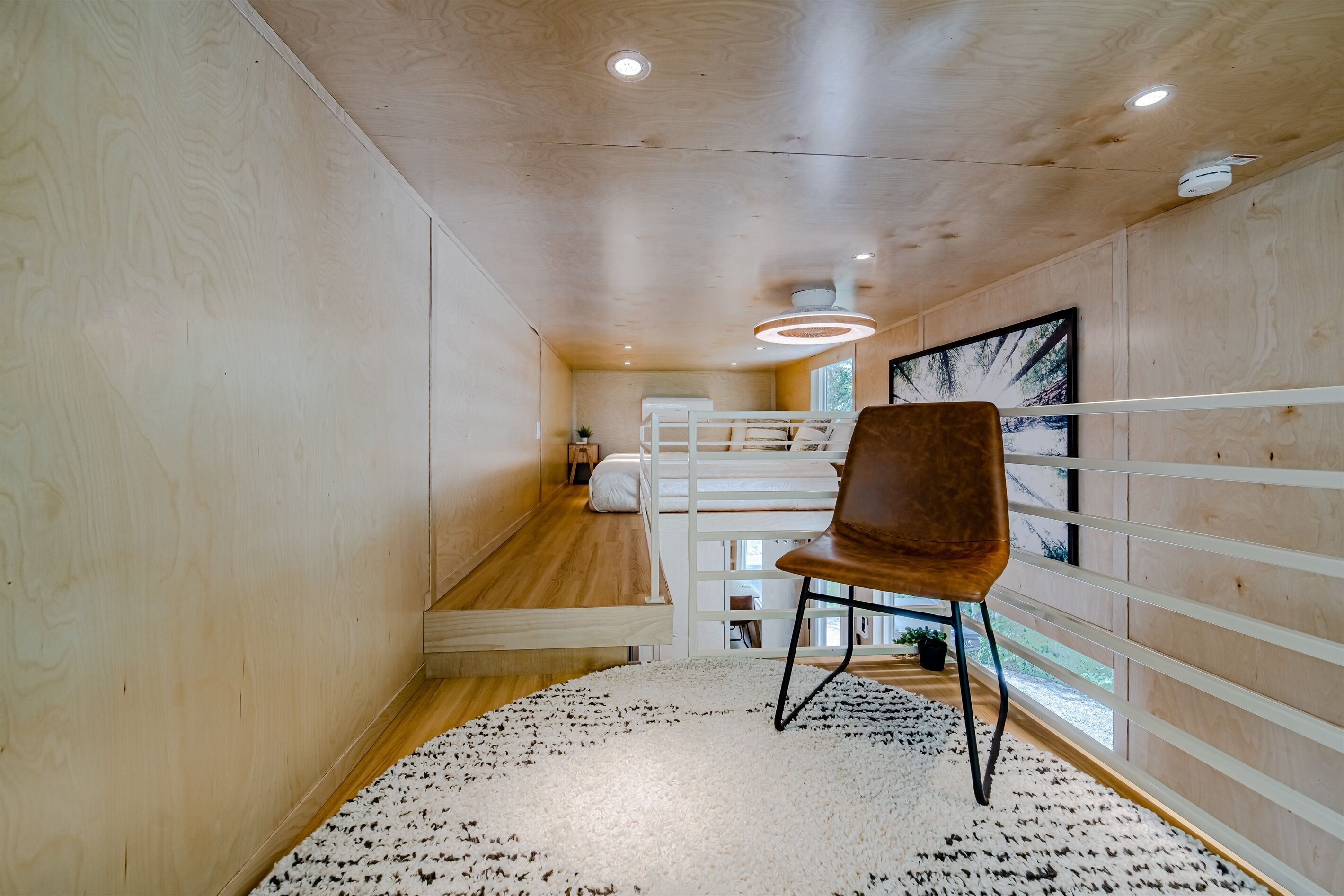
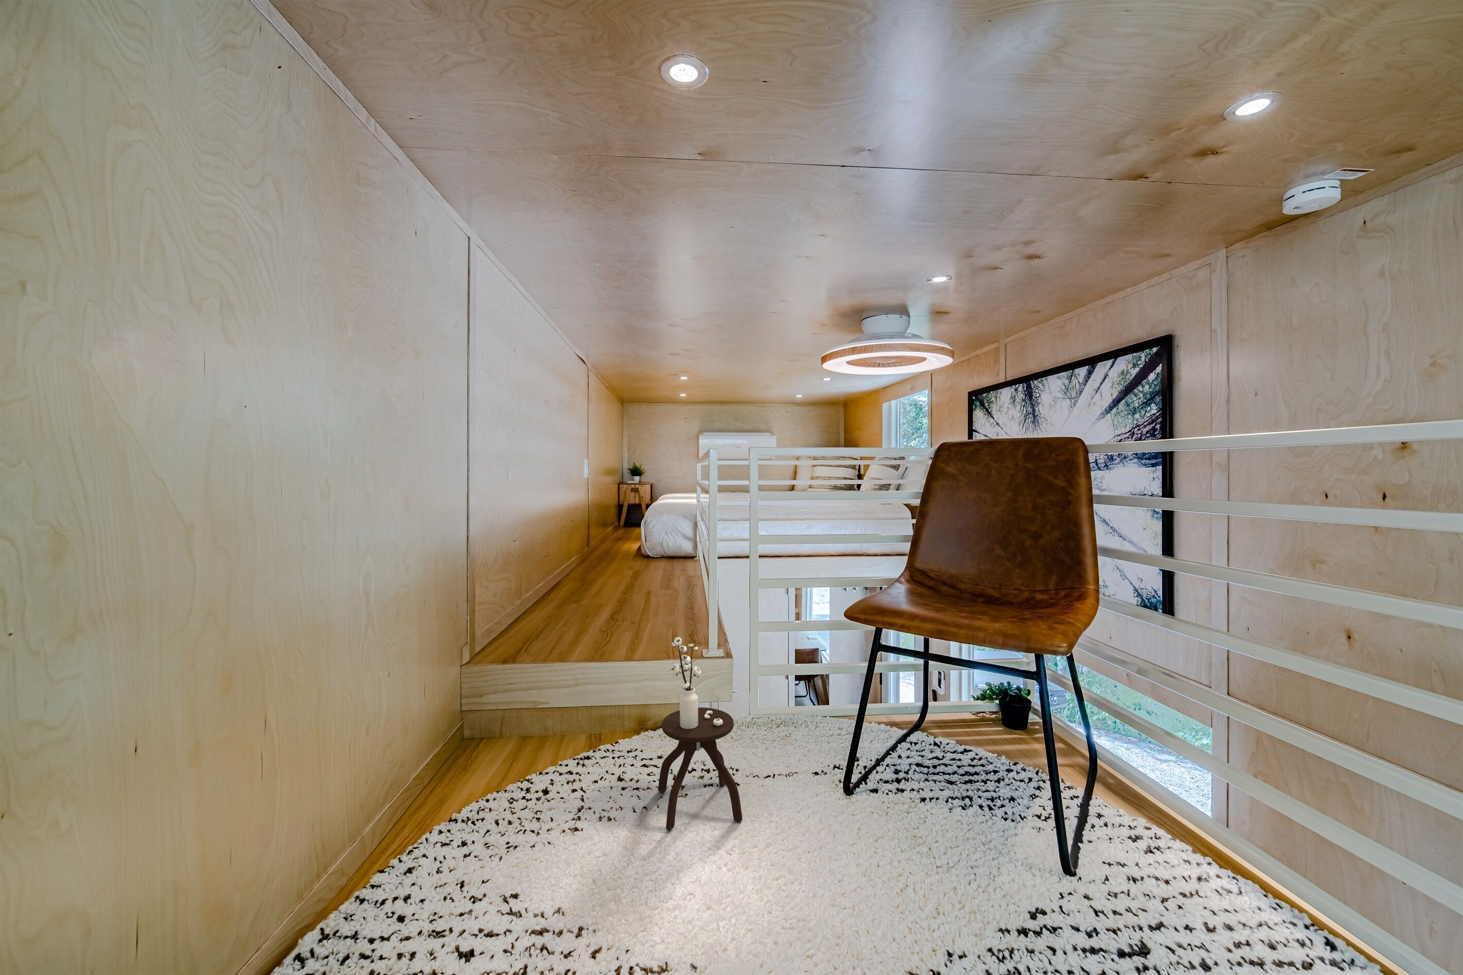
+ side table (698, 716)
